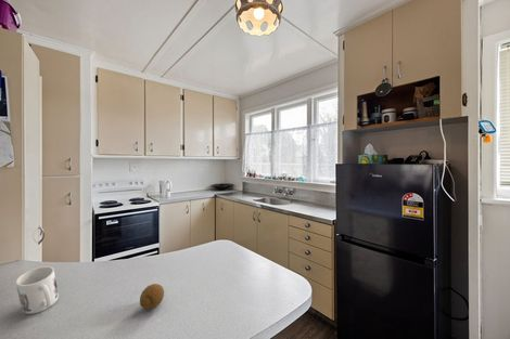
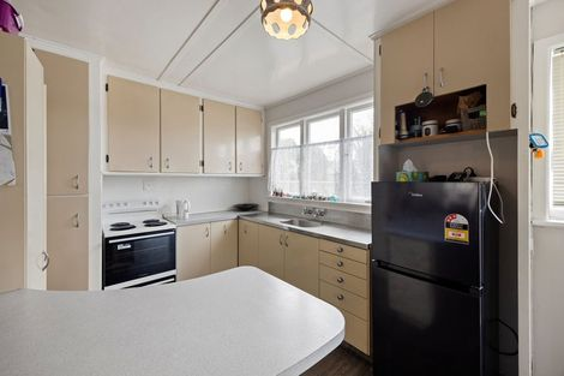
- fruit (152, 296)
- mug (42, 289)
